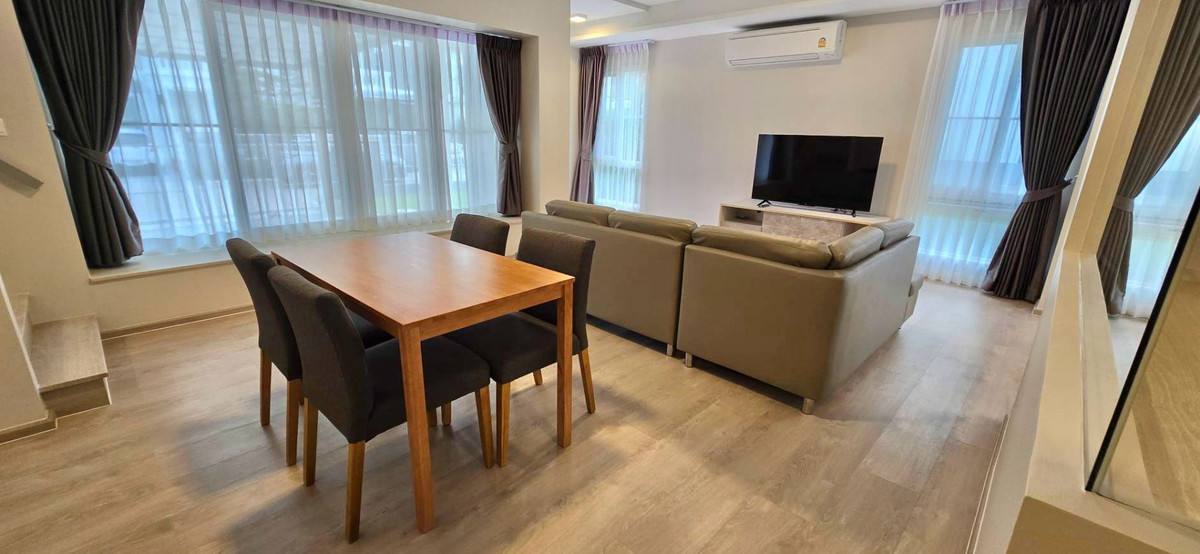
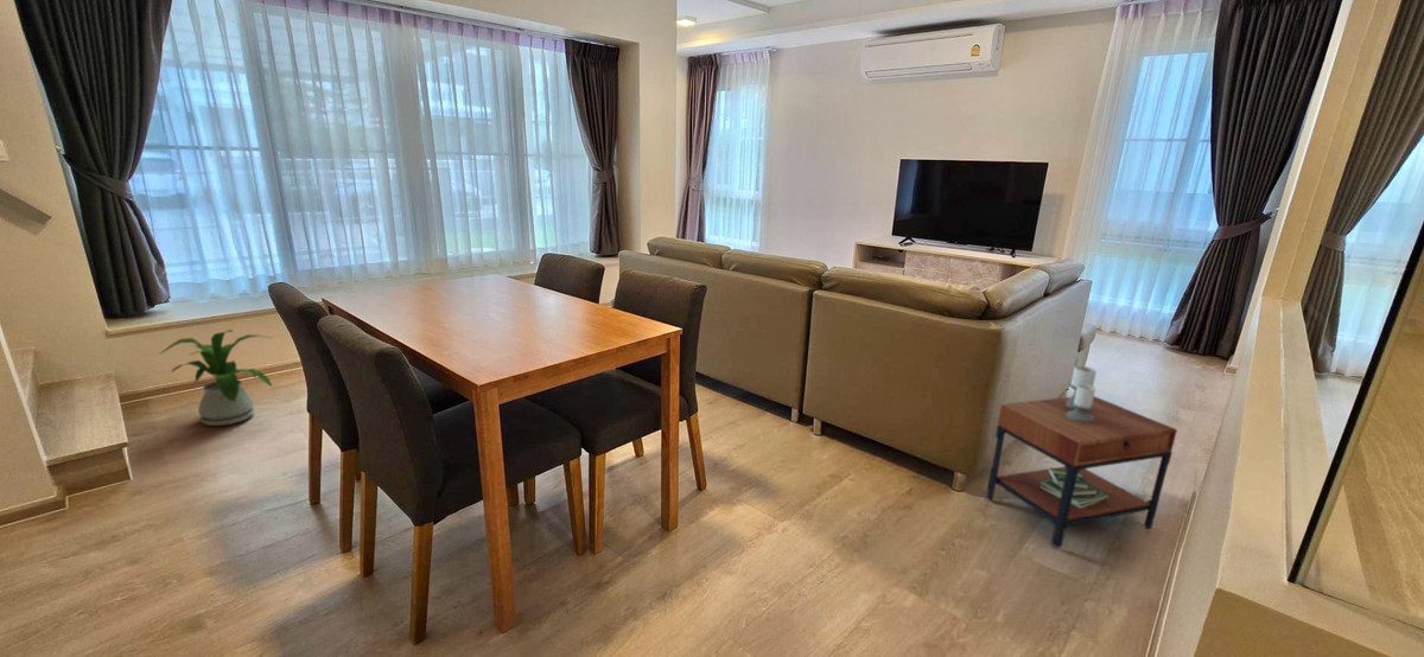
+ house plant (223, 369)
+ side table (1079, 446)
